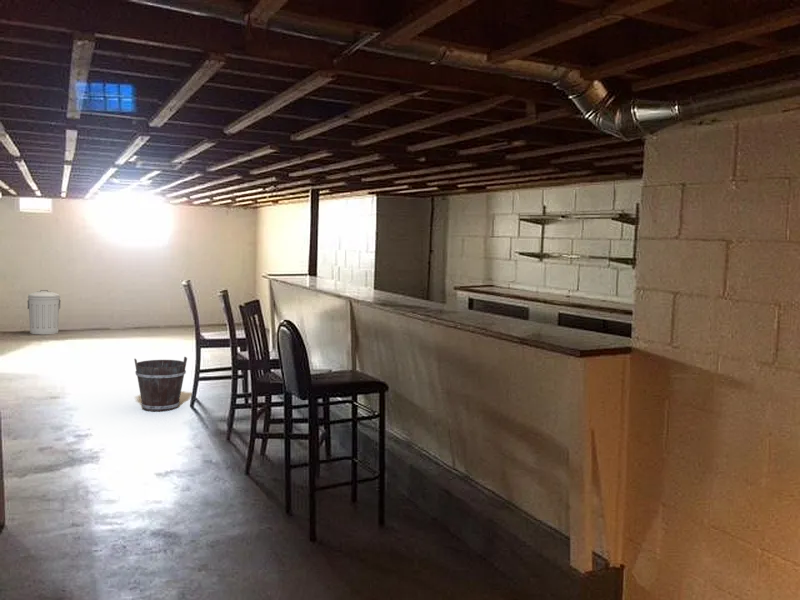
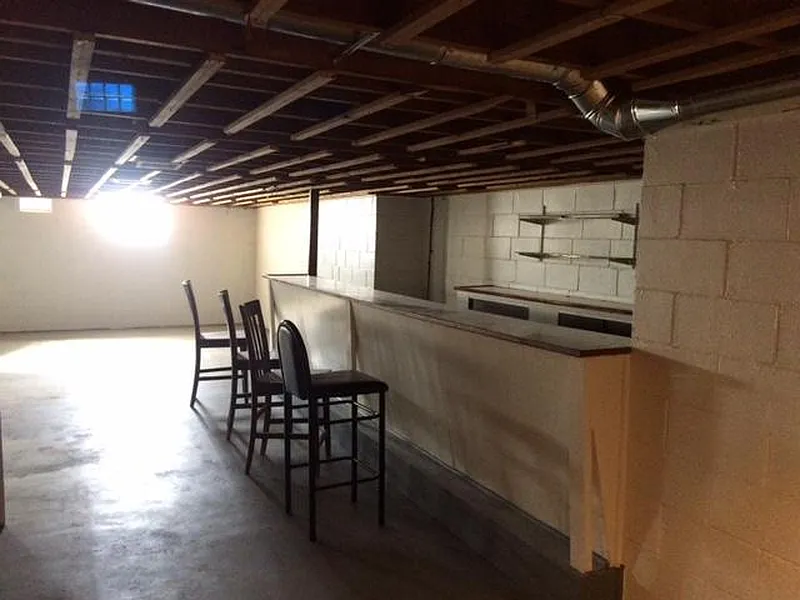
- bucket (160, 383)
- trash can (44, 311)
